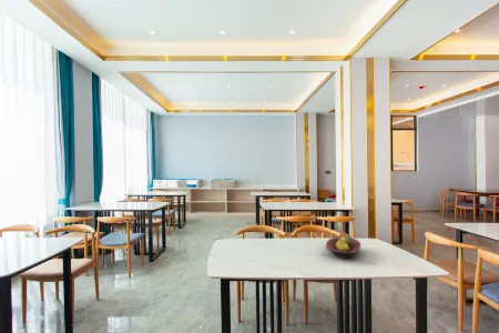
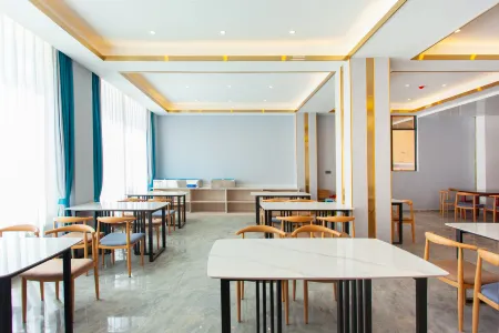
- fruit bowl (343, 244)
